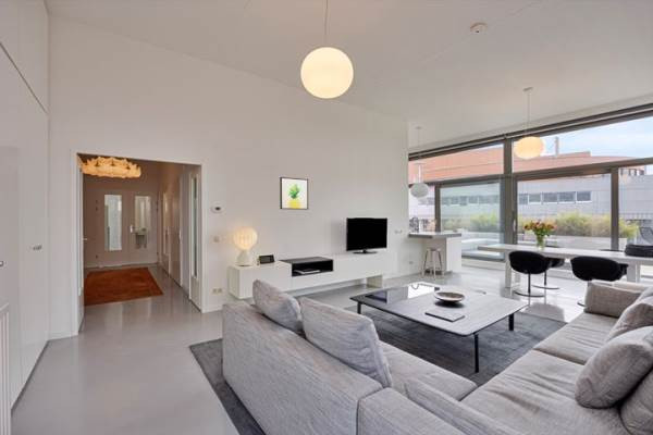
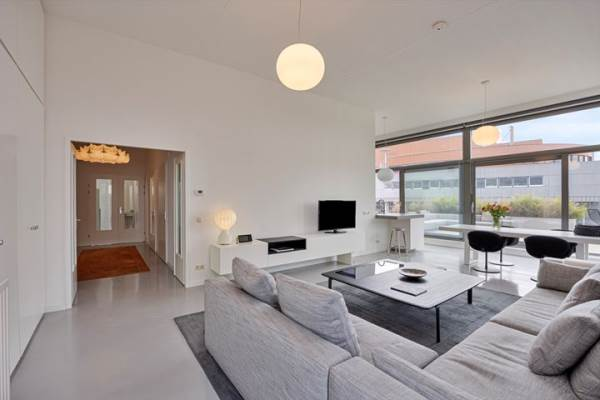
- wall art (294, 194)
